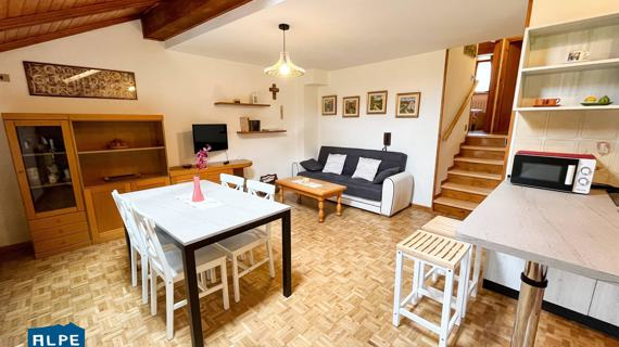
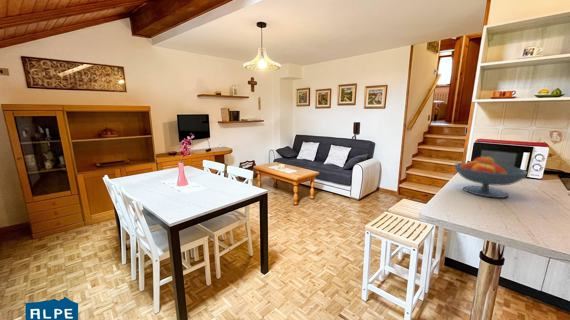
+ fruit bowl (487, 175)
